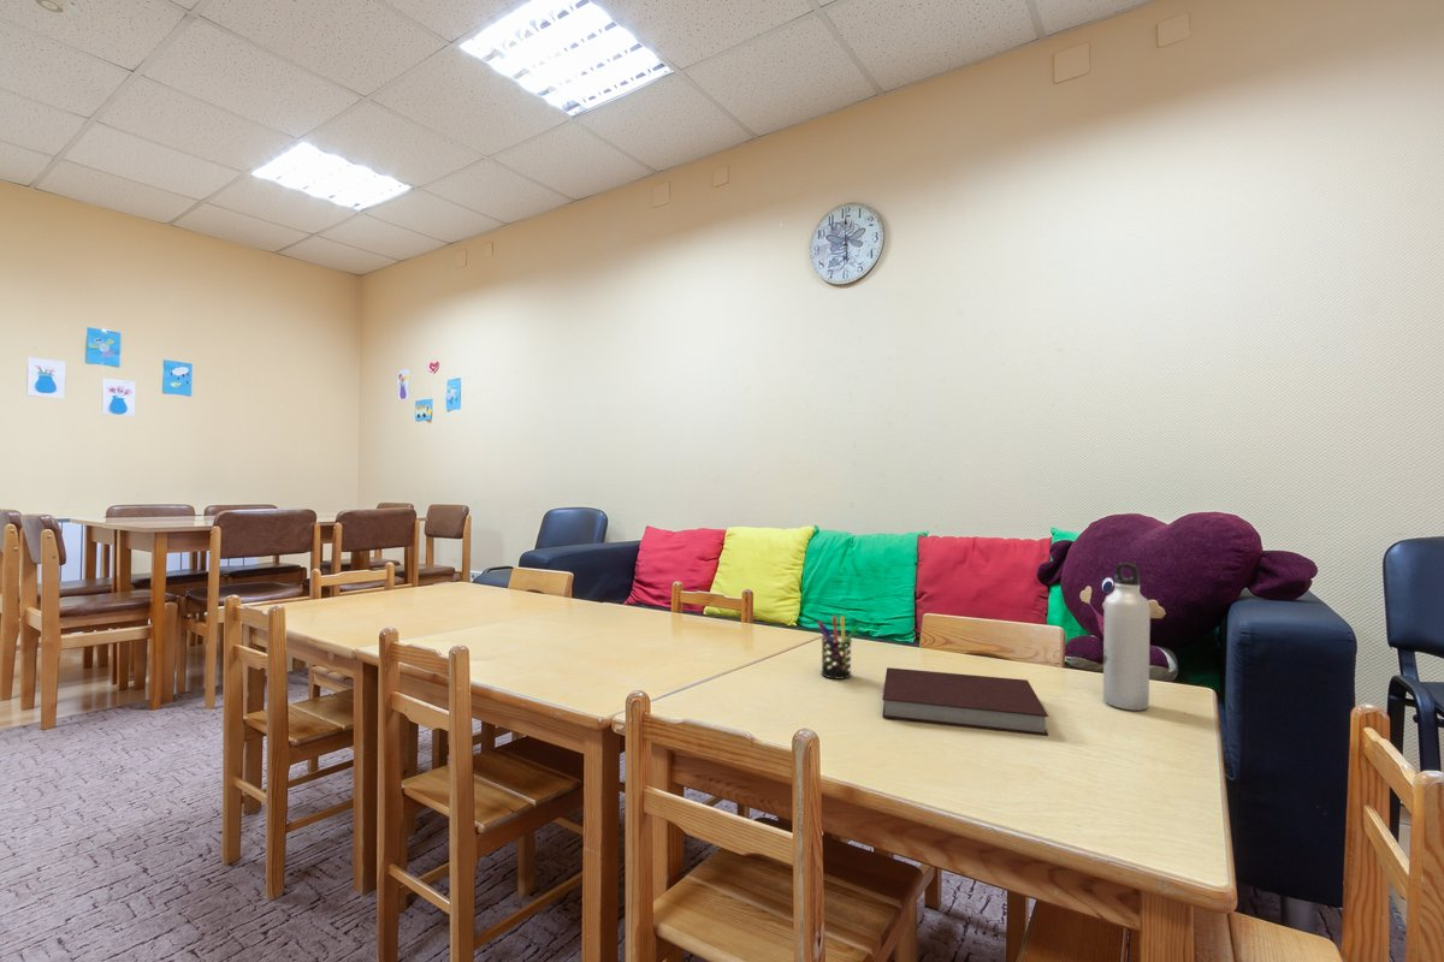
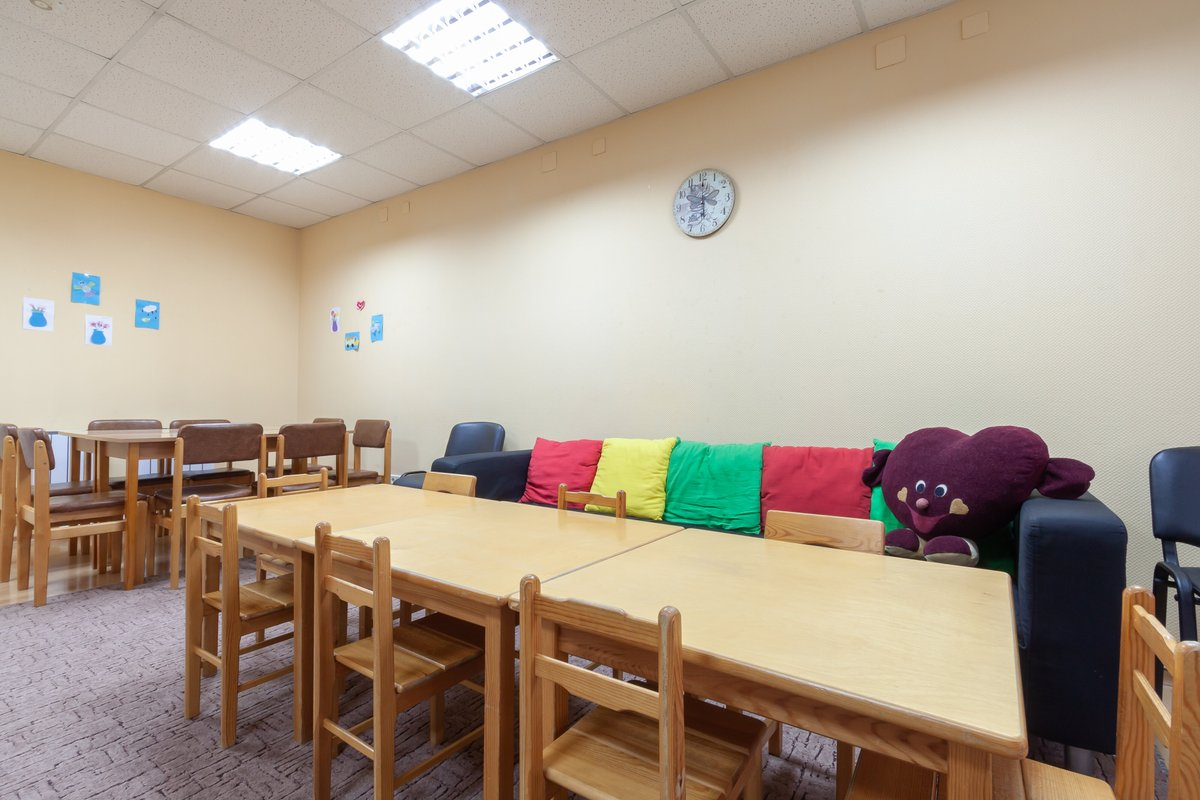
- pen holder (839, 645)
- notebook (958, 697)
- water bottle (1126, 634)
